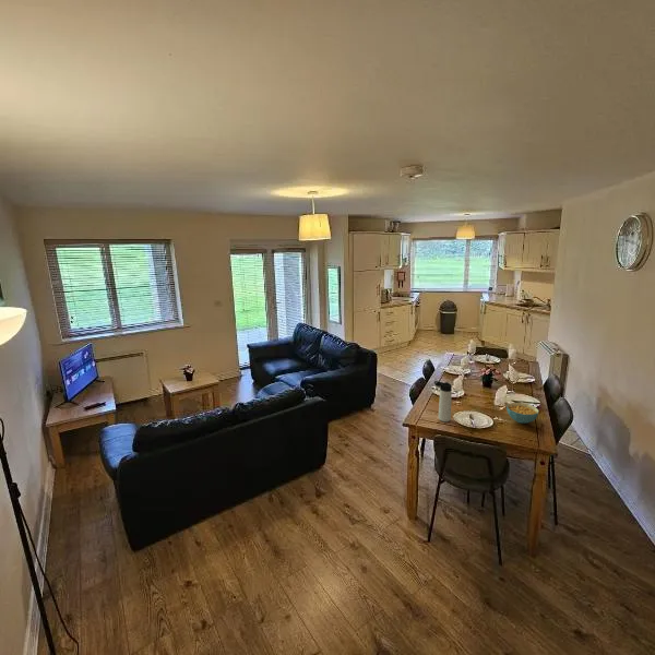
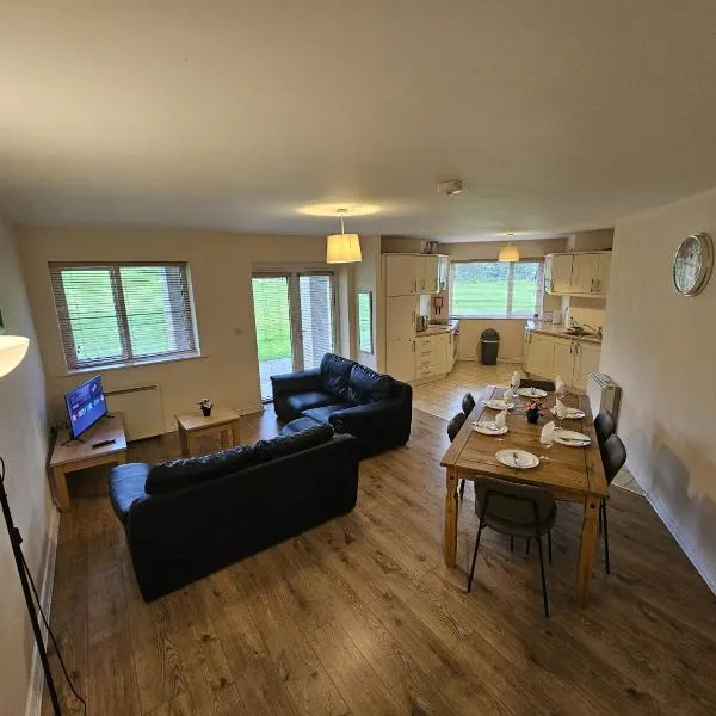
- cereal bowl (522, 415)
- thermos bottle (442, 401)
